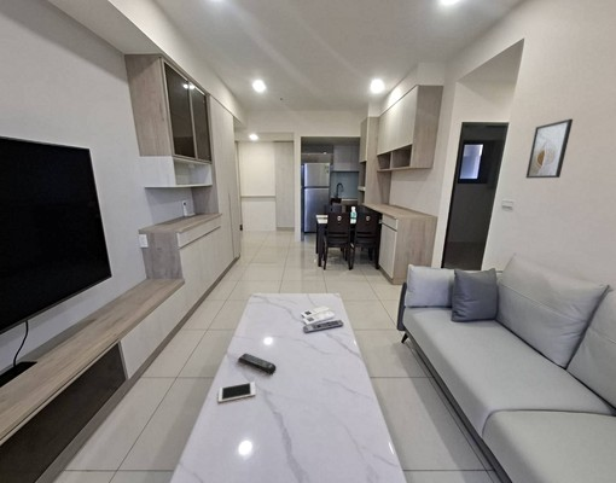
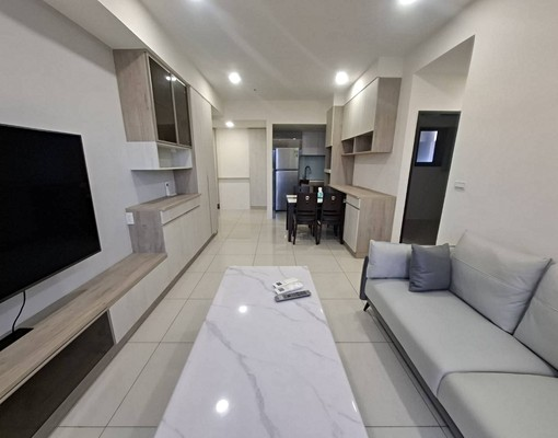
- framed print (547, 151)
- remote control (256, 362)
- cell phone (237, 391)
